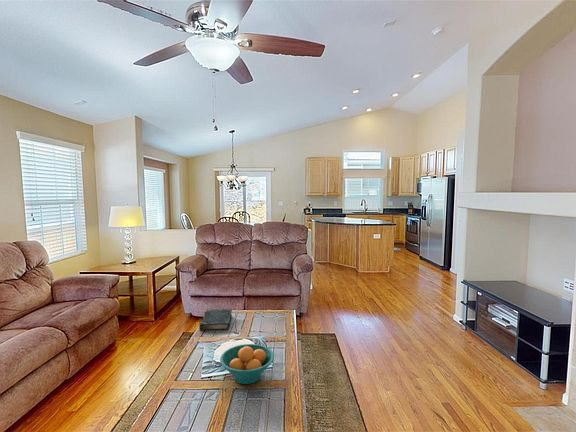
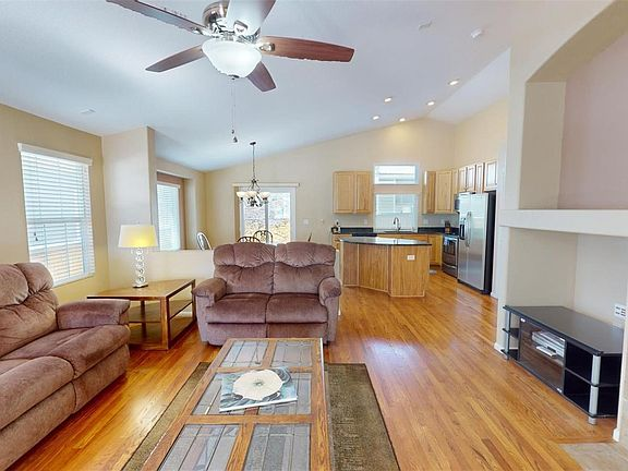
- fruit bowl (247, 362)
- book (216, 319)
